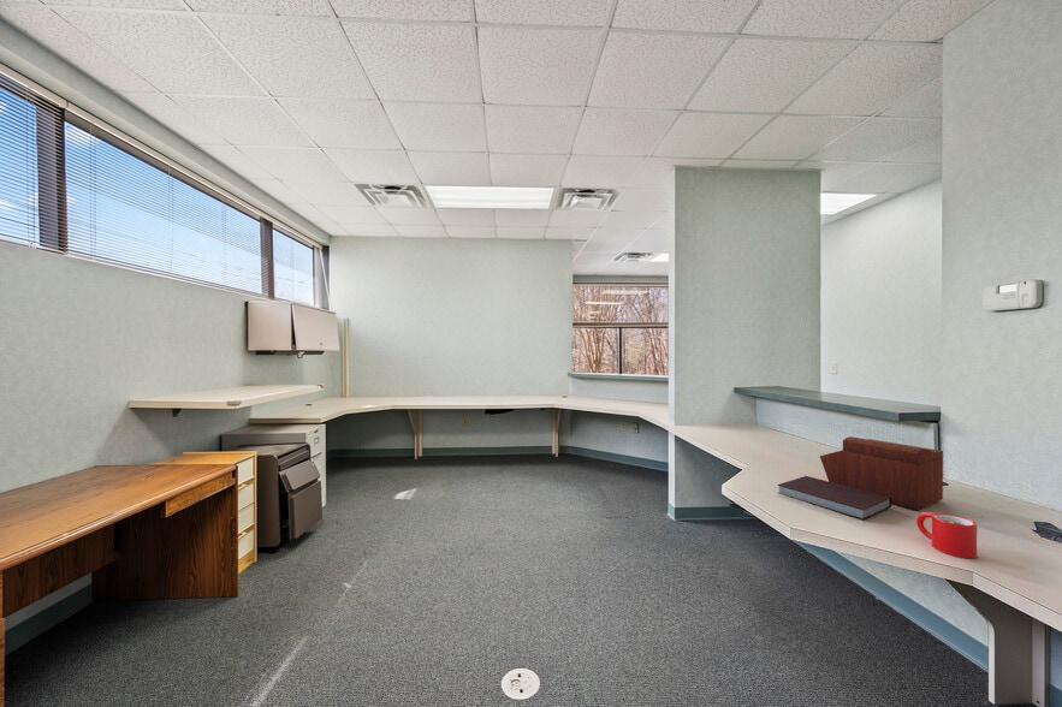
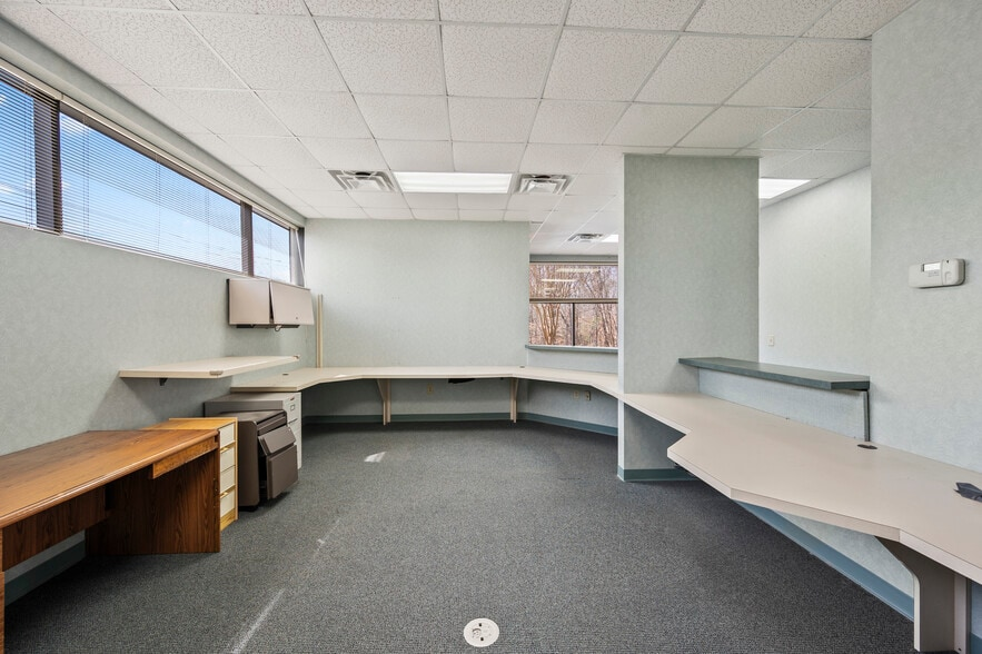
- mug (943, 530)
- notebook (831, 494)
- sewing box (878, 464)
